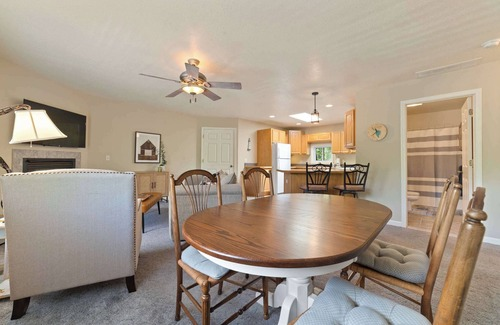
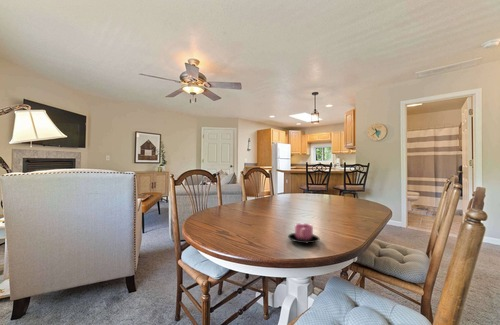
+ cup (303, 233)
